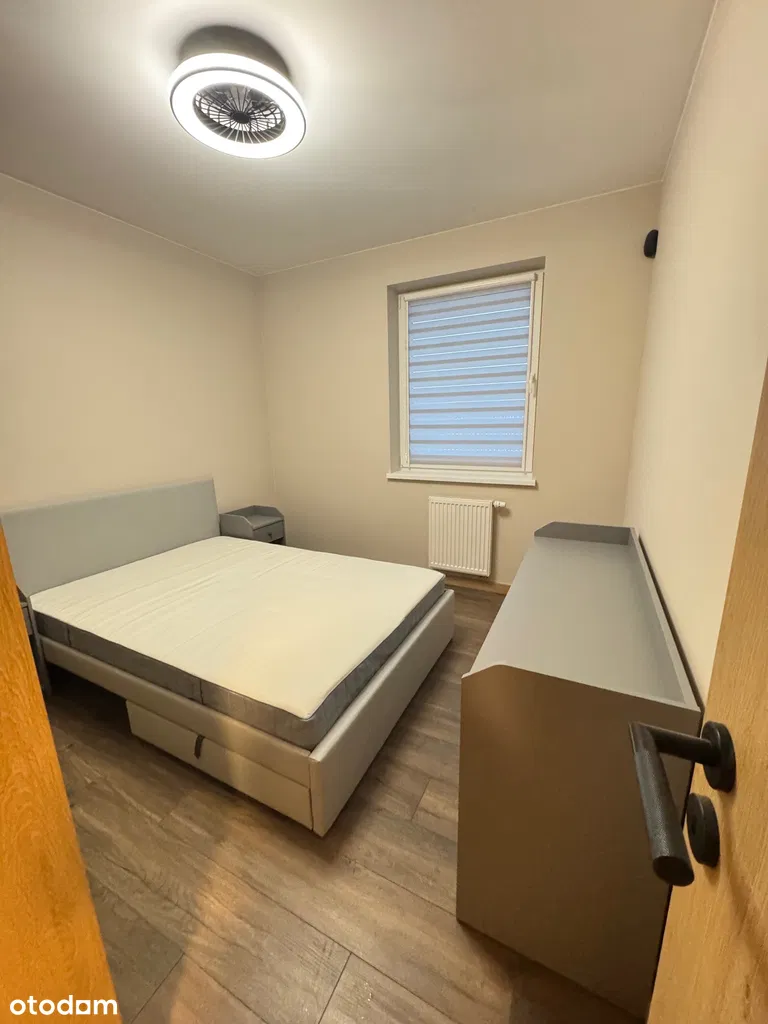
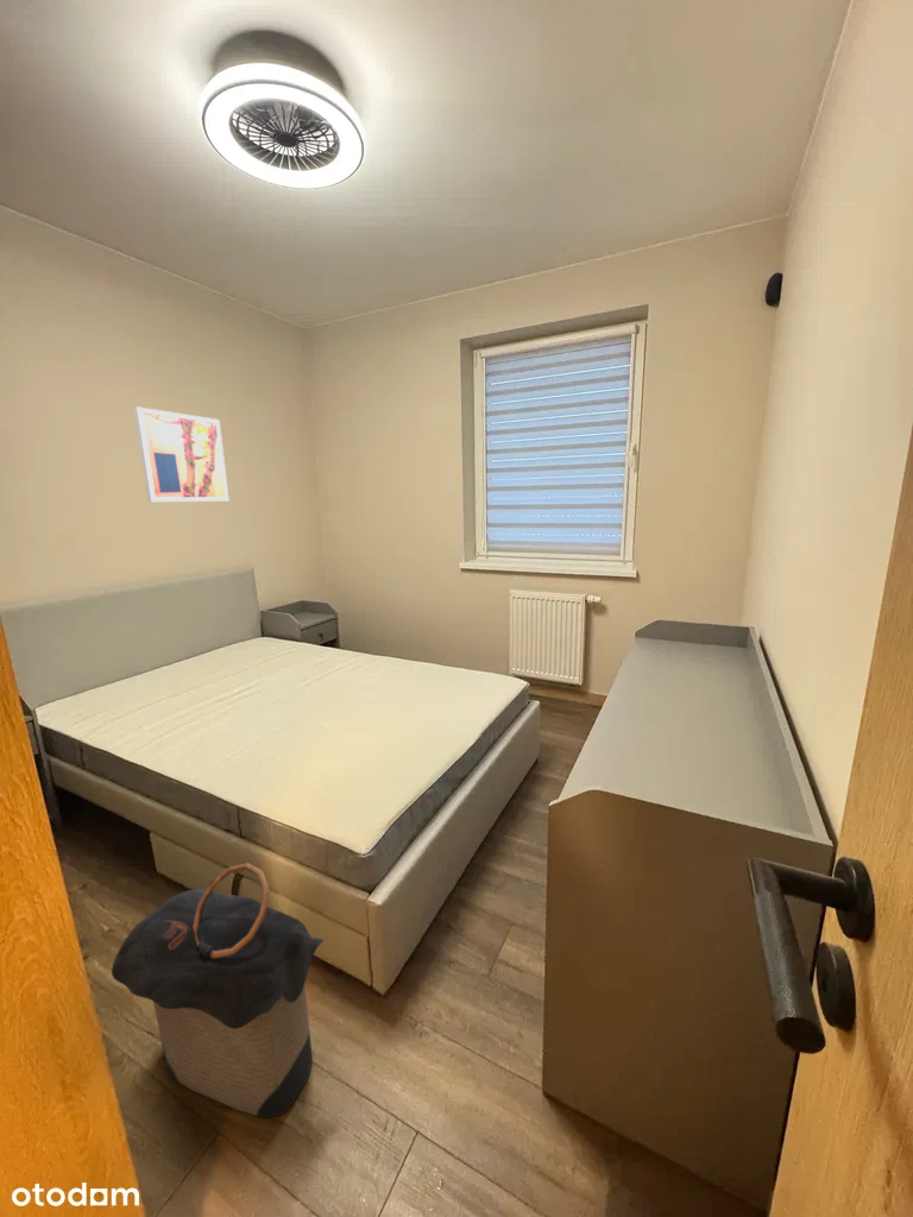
+ laundry hamper (220, 978)
+ wall art (185, 458)
